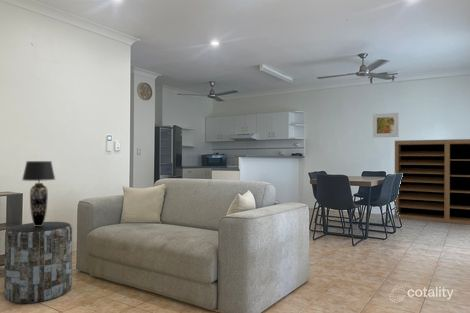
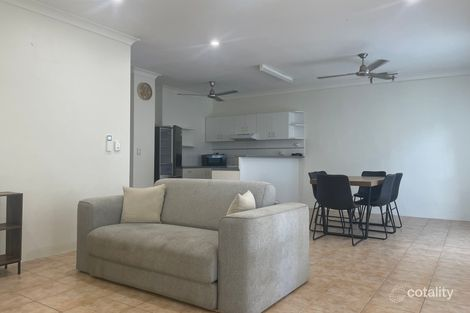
- side table (39, 259)
- table lamp (38, 193)
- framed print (385, 125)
- shelving unit (436, 180)
